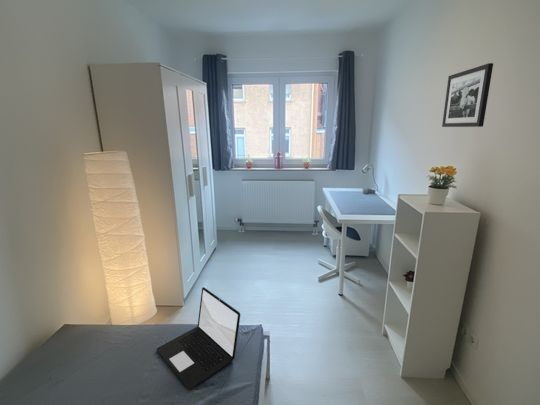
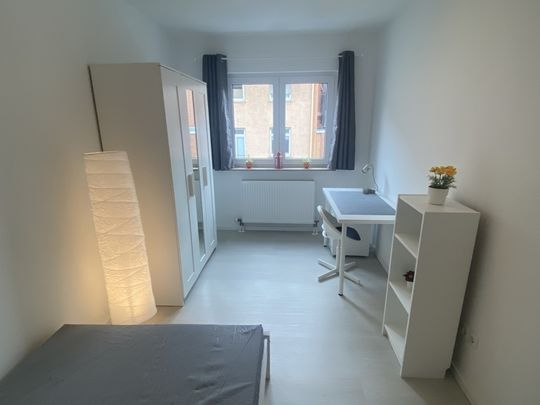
- laptop (196, 332)
- picture frame (464, 99)
